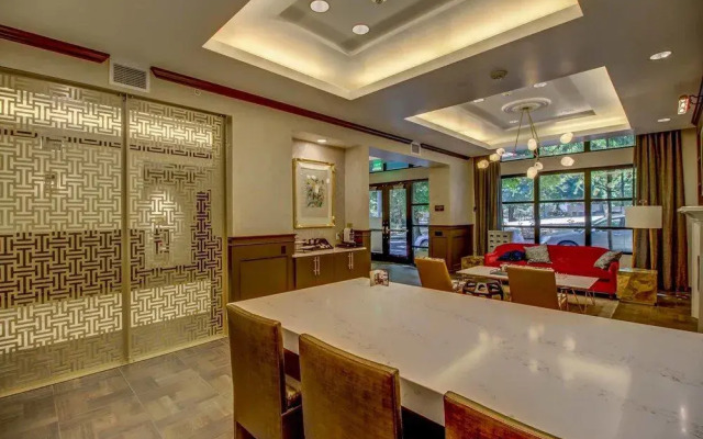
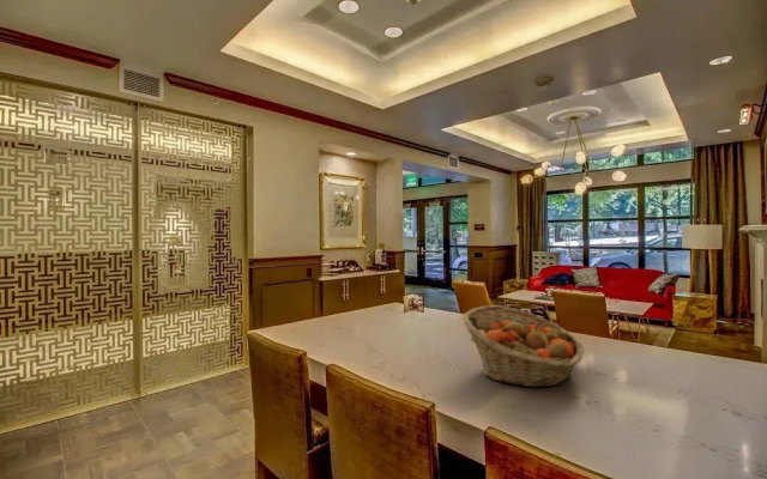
+ fruit basket (521, 341)
